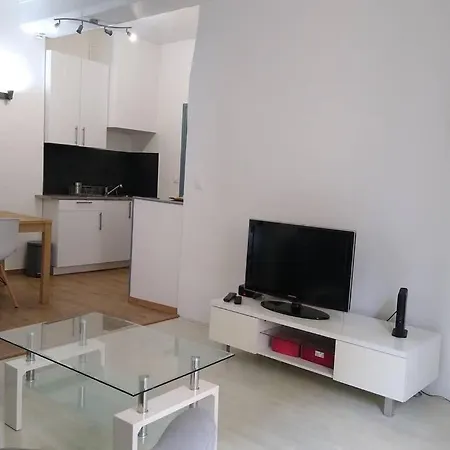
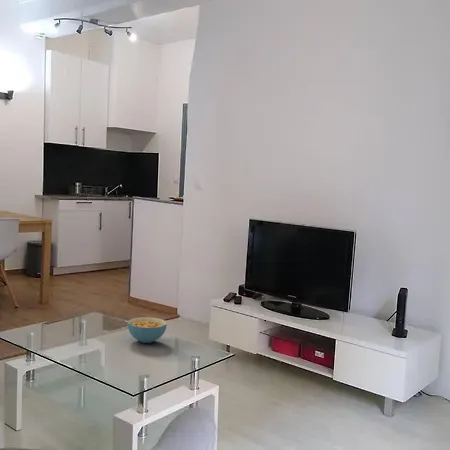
+ cereal bowl (146, 331)
